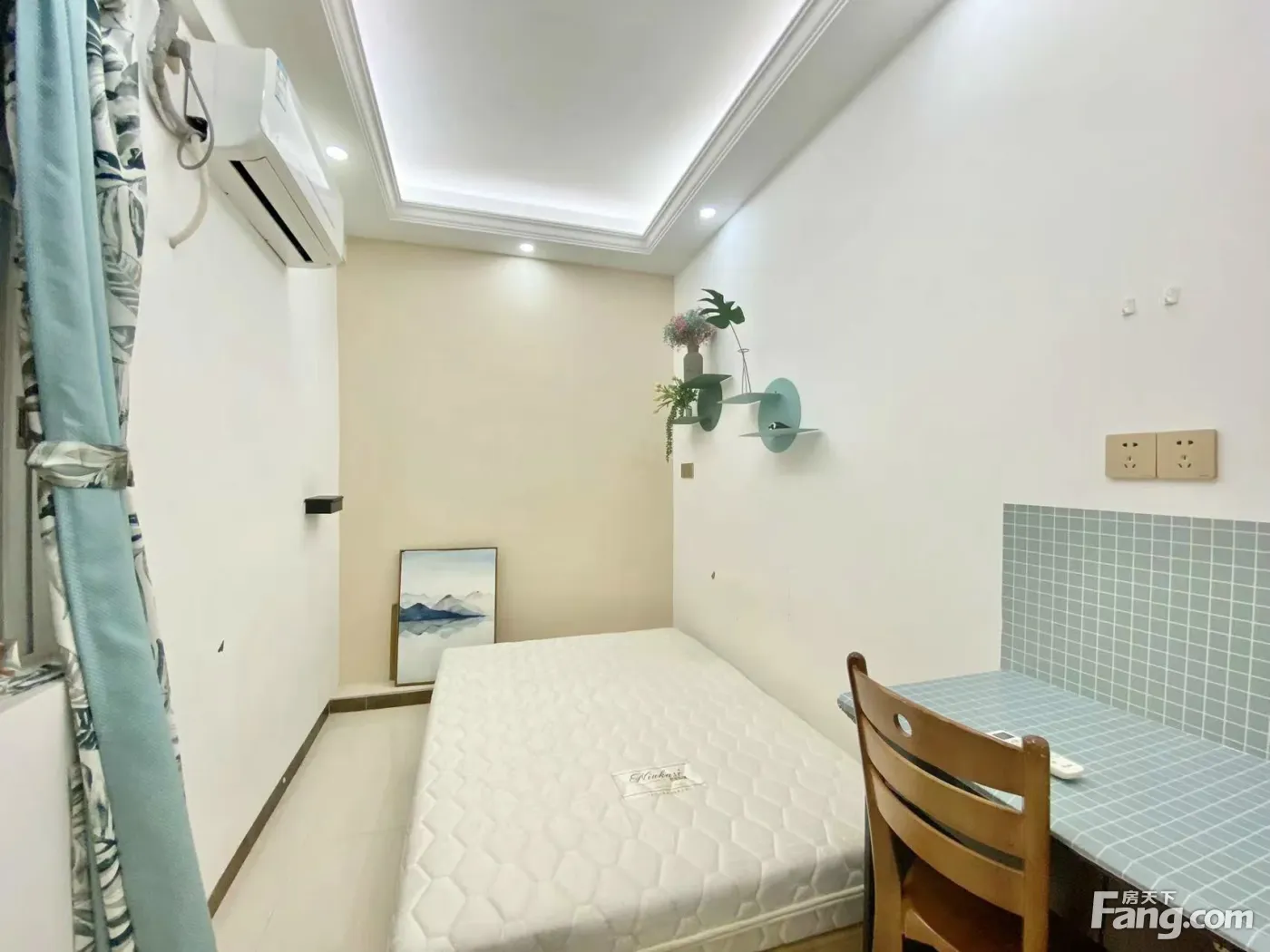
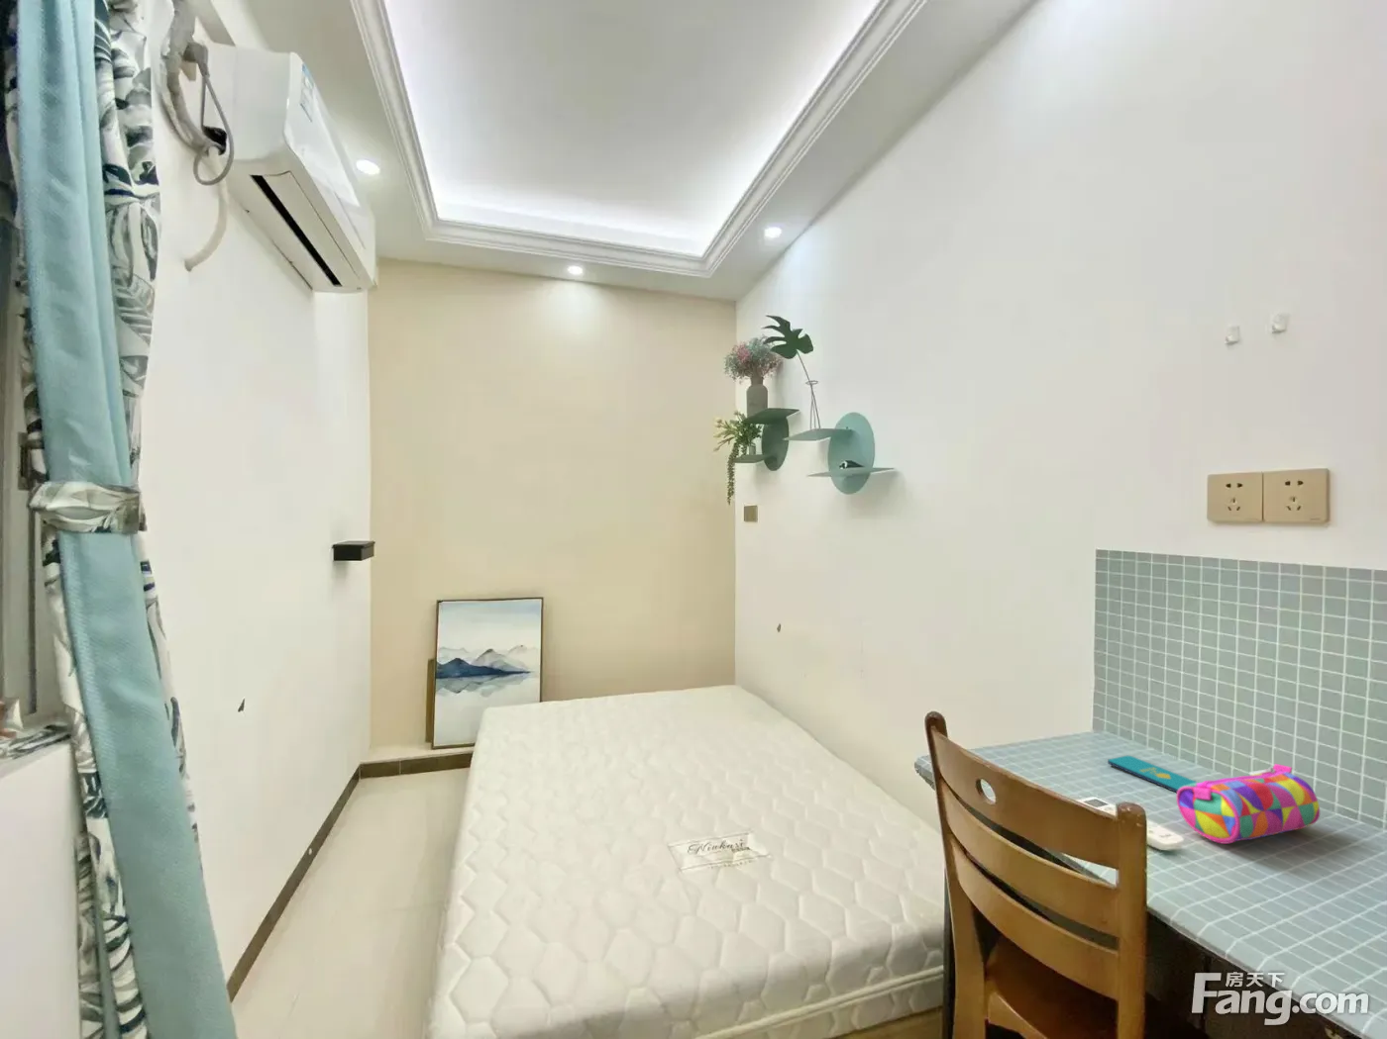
+ smartphone (1158, 775)
+ pencil case (1247, 801)
